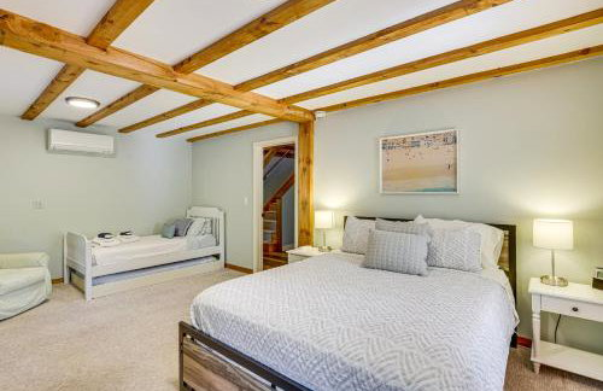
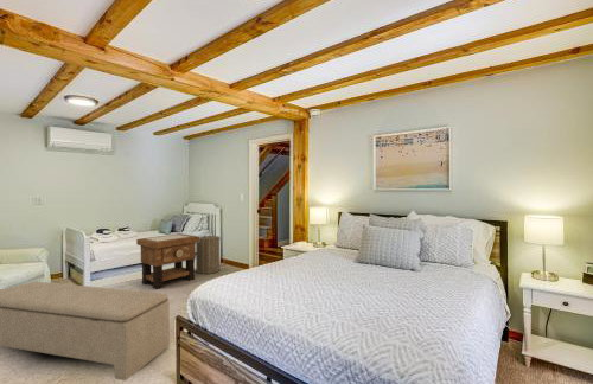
+ laundry hamper (208, 251)
+ side table (168, 258)
+ bench (71, 321)
